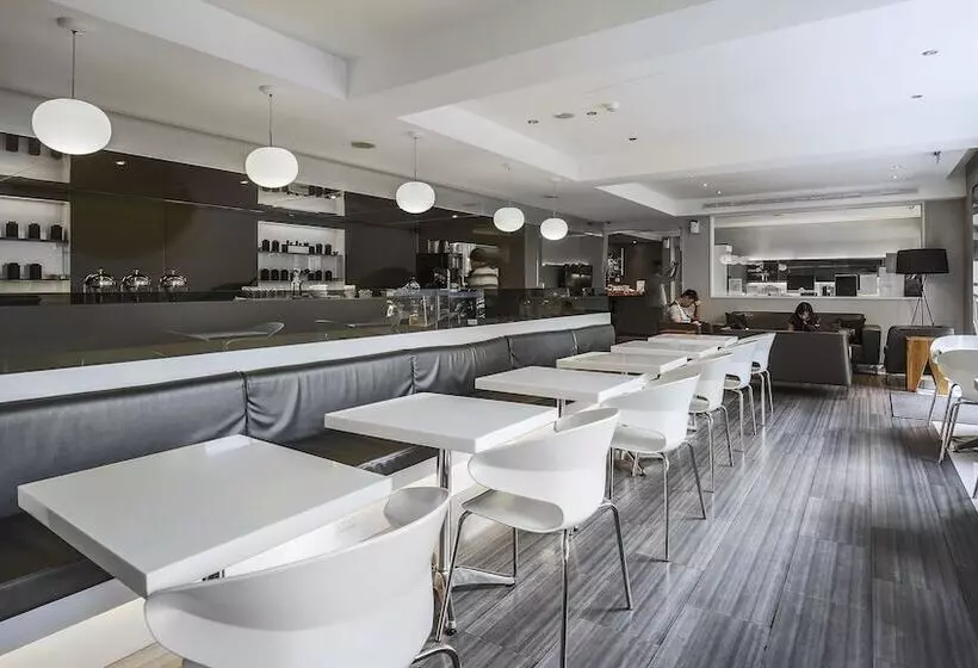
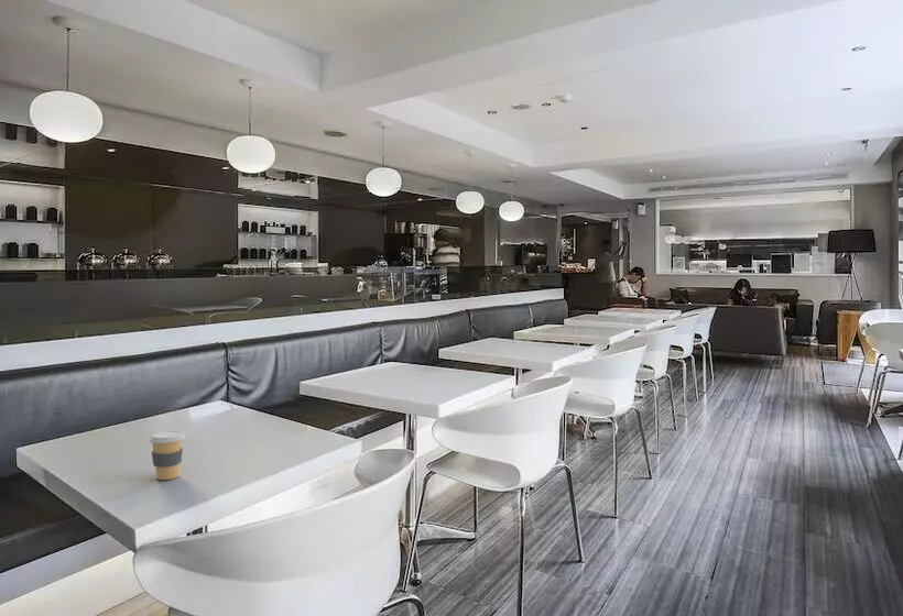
+ coffee cup (167, 454)
